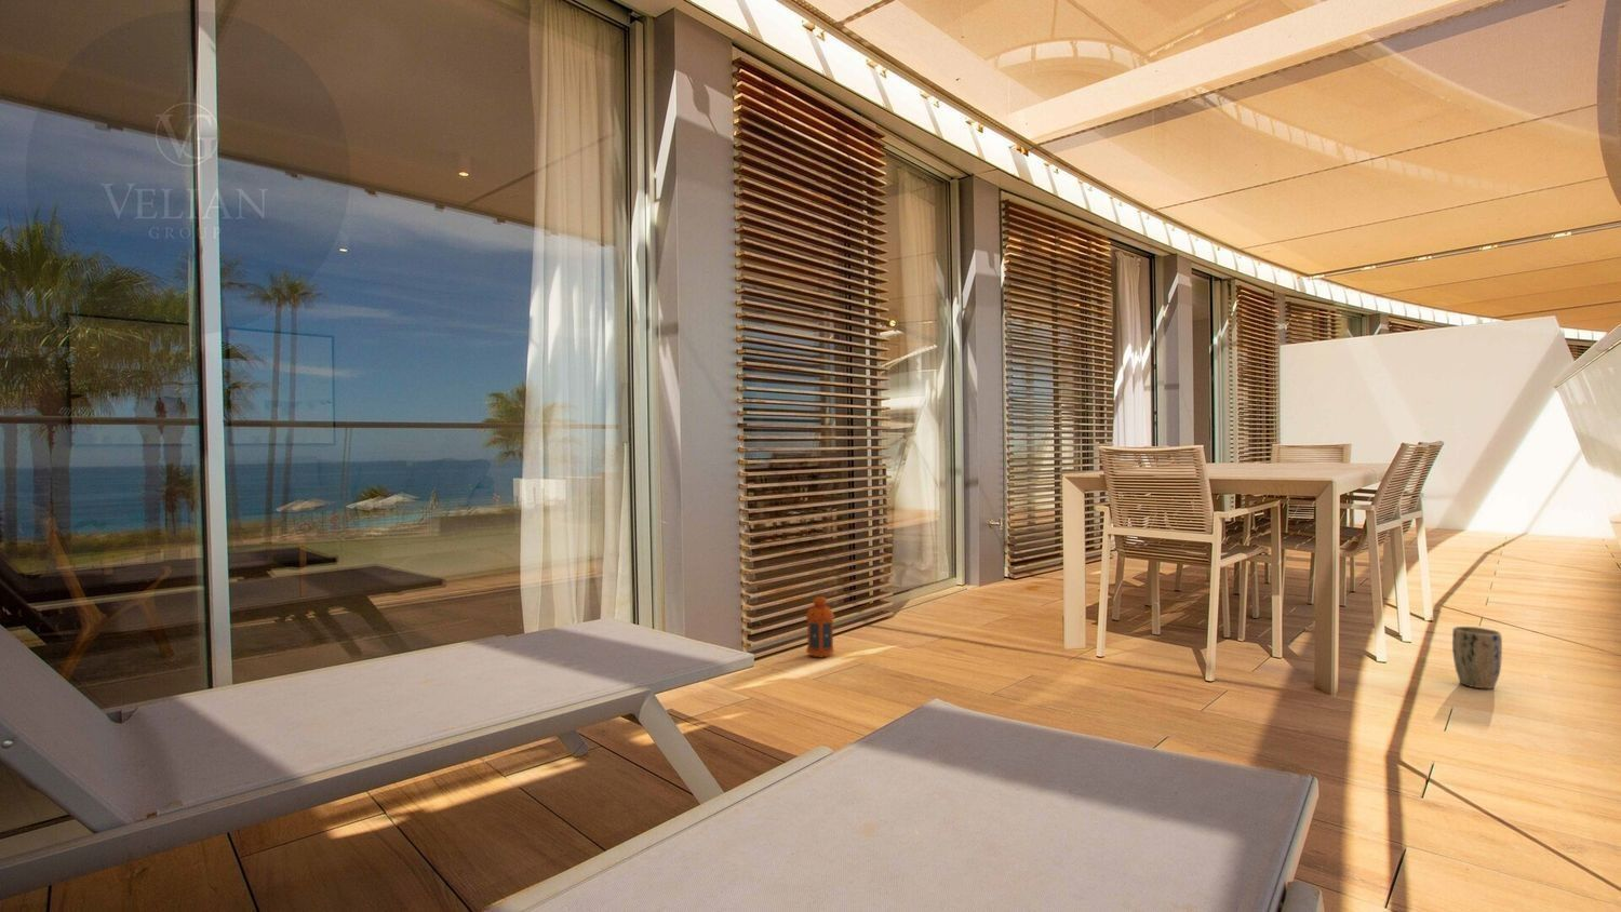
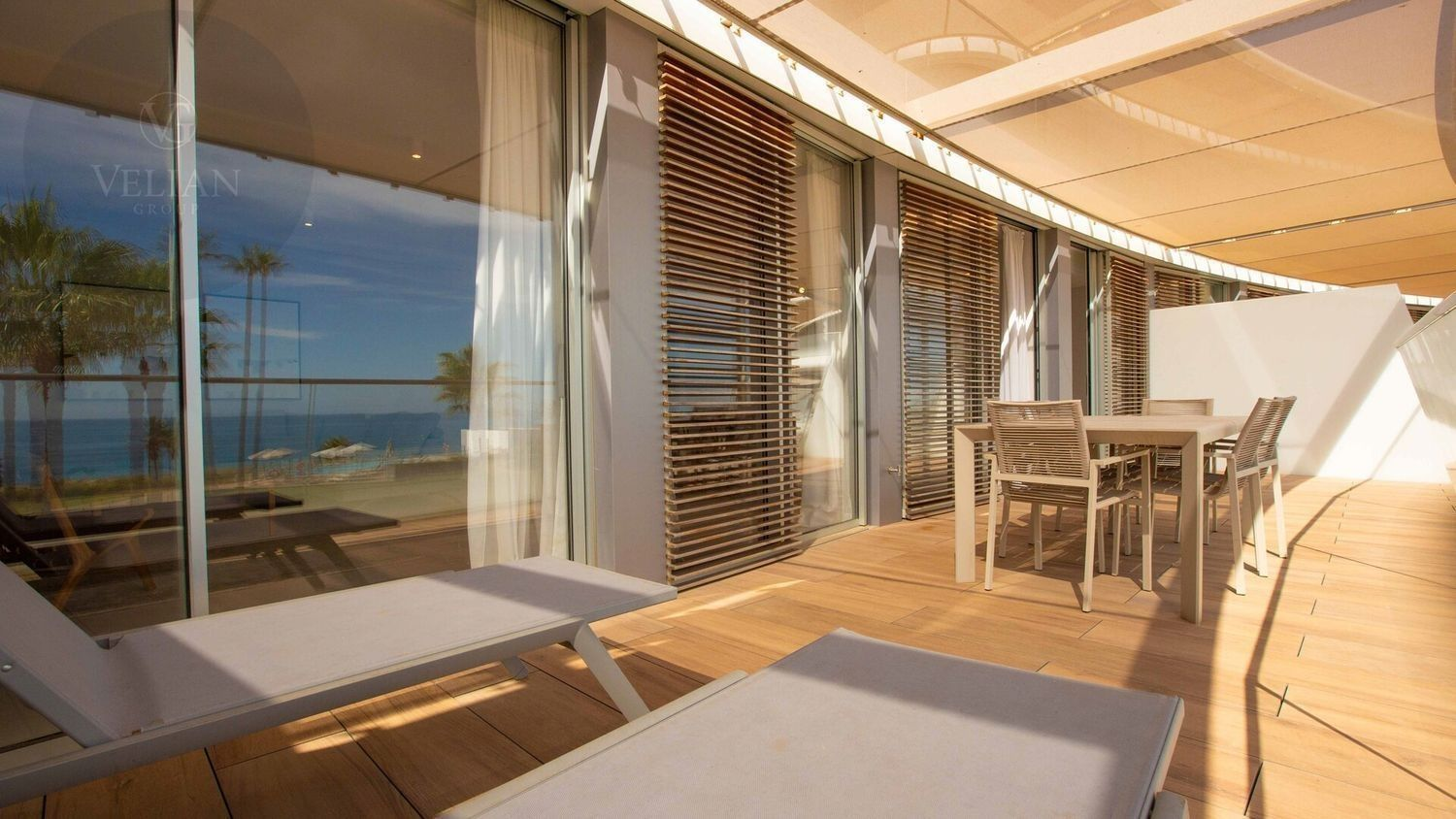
- plant pot (1476, 657)
- lantern (819, 620)
